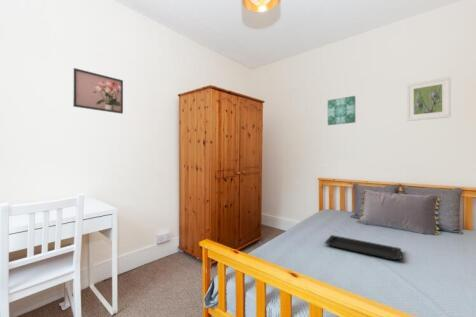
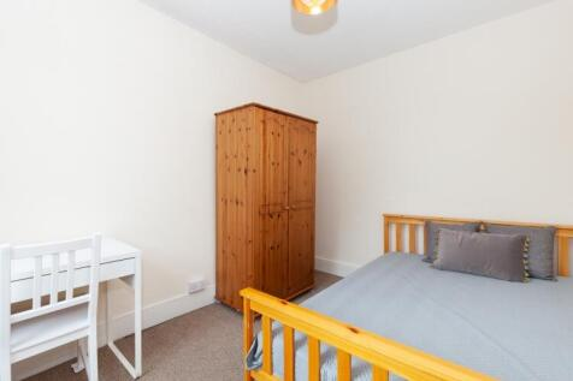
- wall art (341, 111)
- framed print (427, 100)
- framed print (99, 92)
- serving tray (361, 247)
